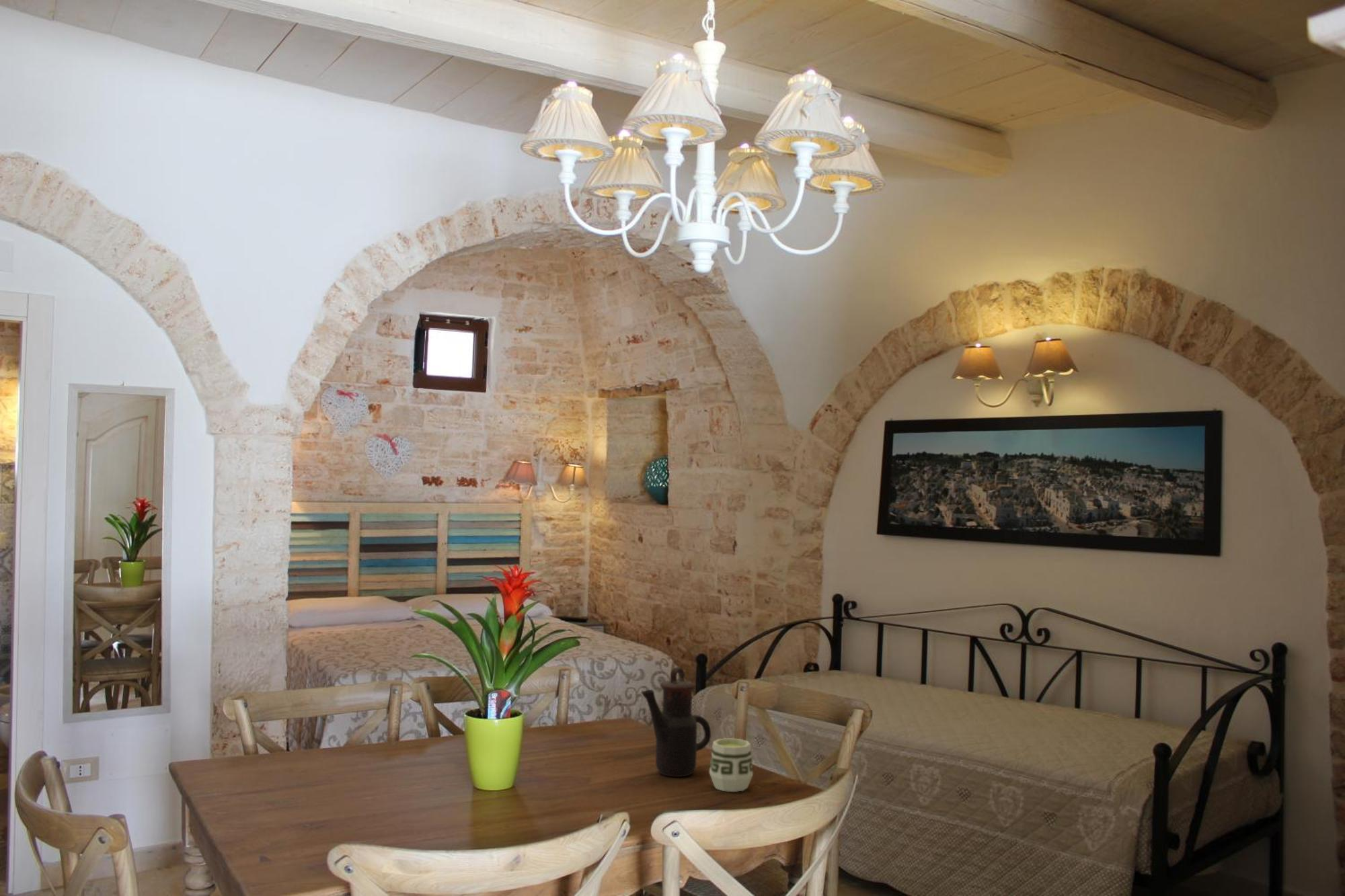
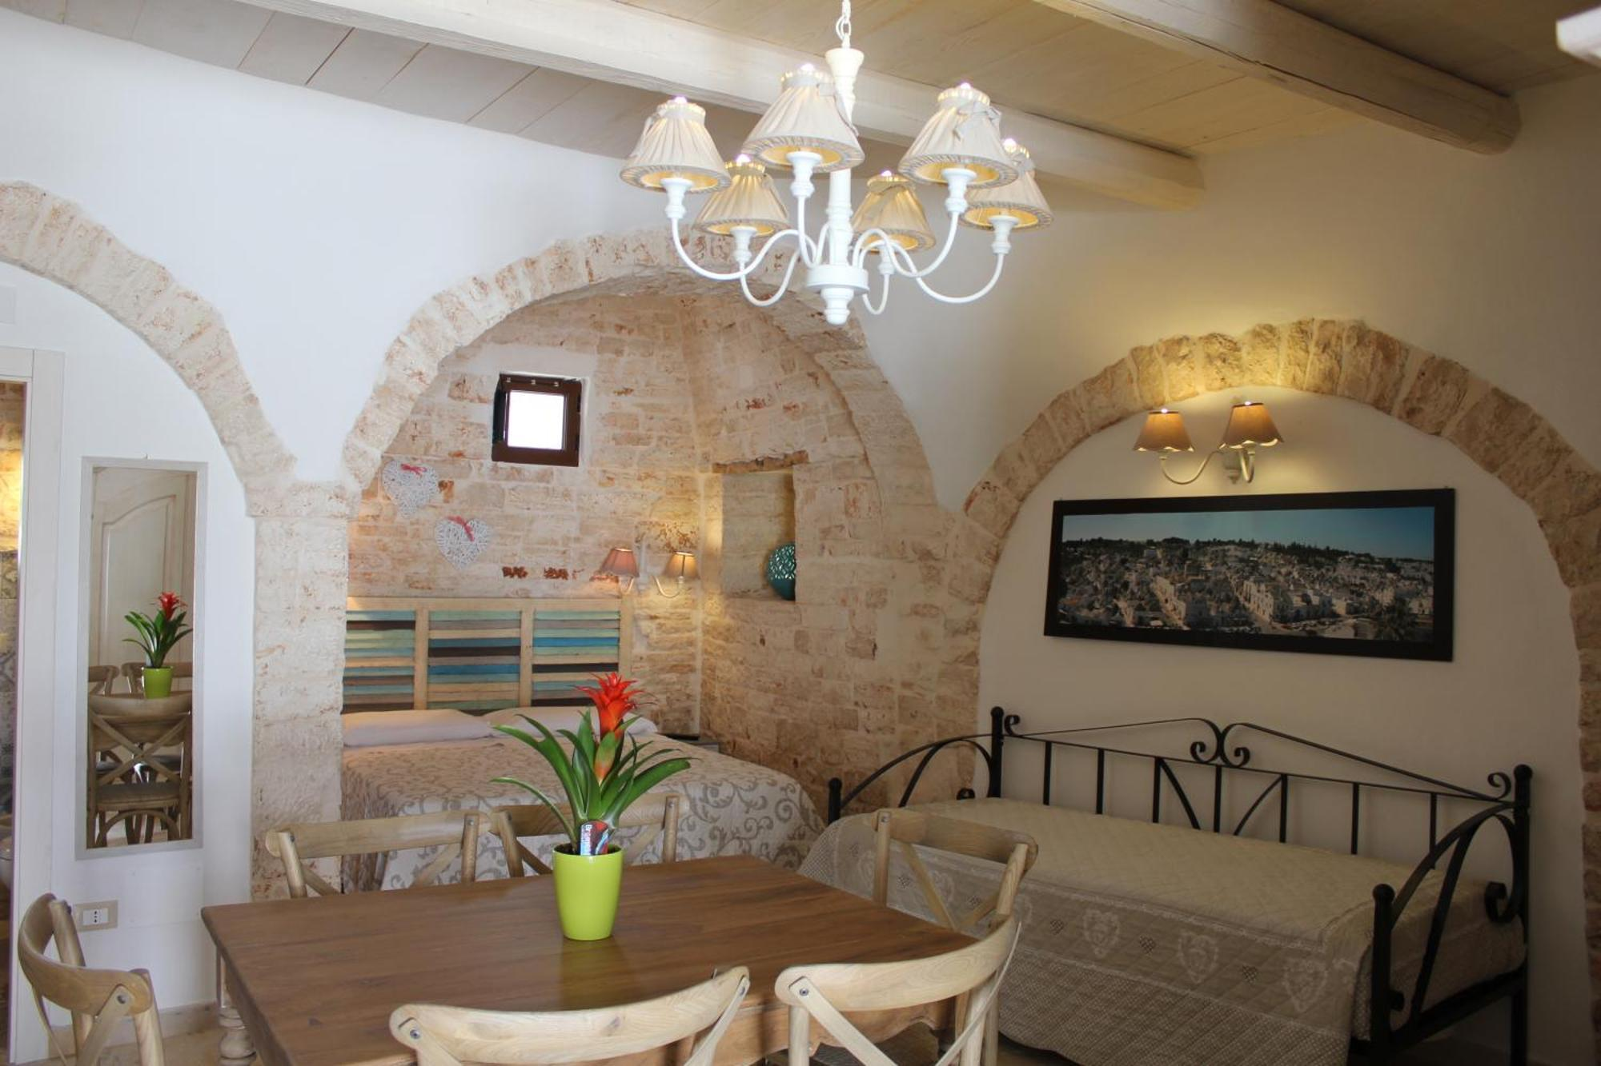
- cup (731, 764)
- teapot (677, 719)
